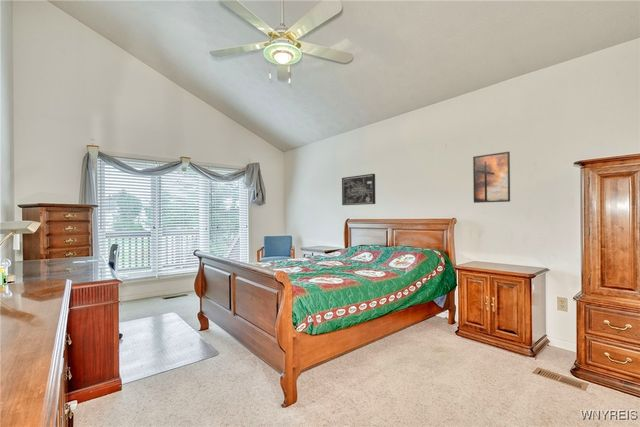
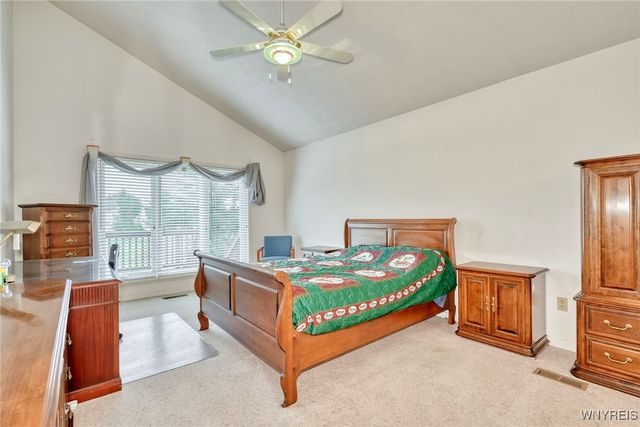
- wall art (357, 190)
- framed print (490, 178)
